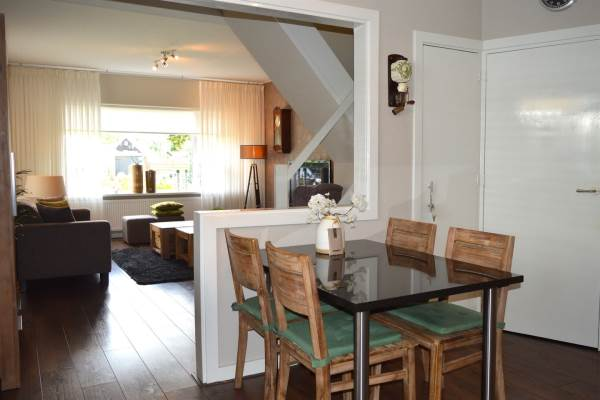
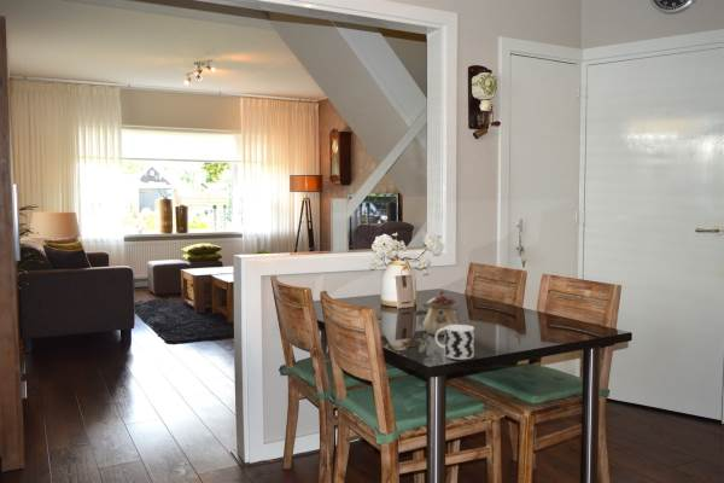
+ cup (454, 341)
+ teapot (440, 310)
